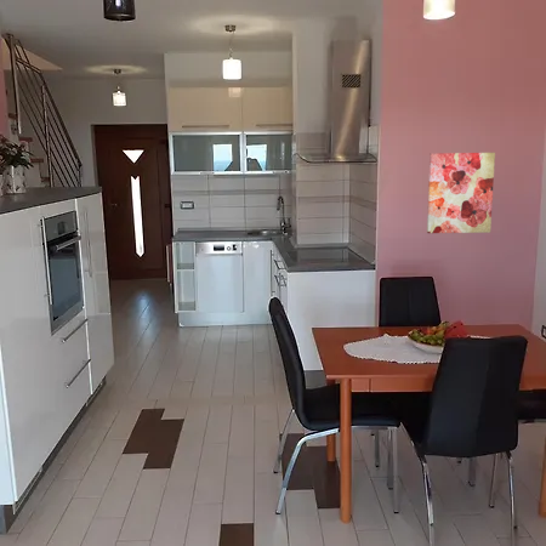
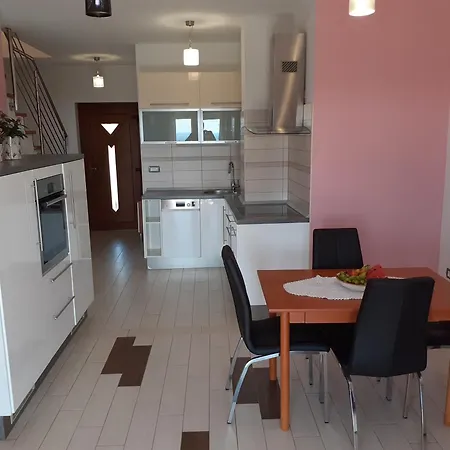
- wall art (460, 193)
